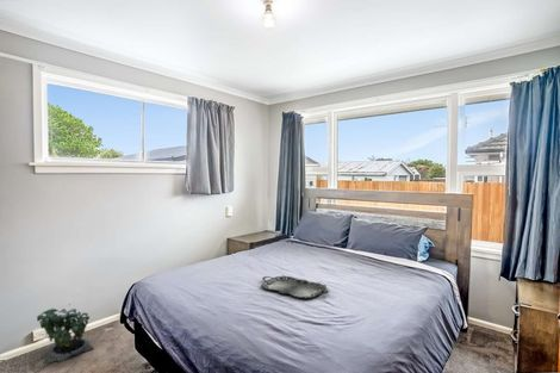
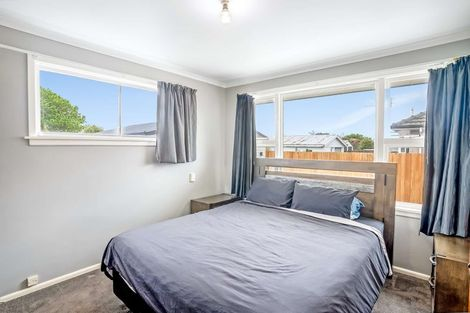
- potted plant (64, 328)
- serving tray (293, 286)
